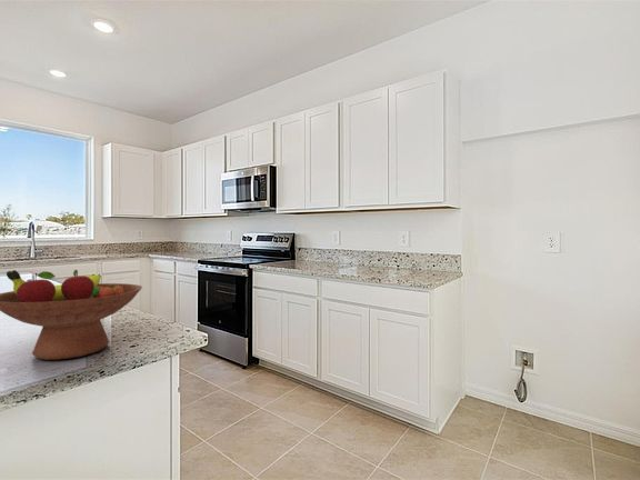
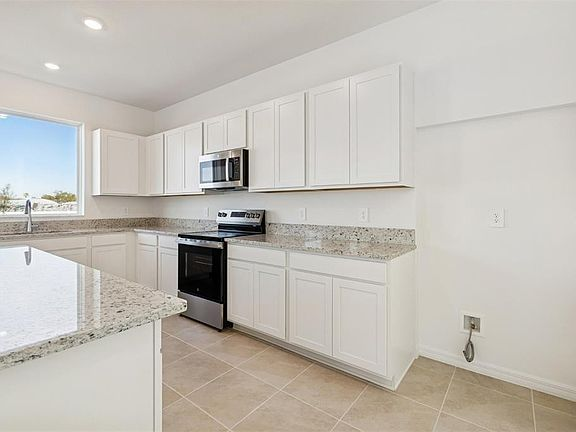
- fruit bowl (72, 309)
